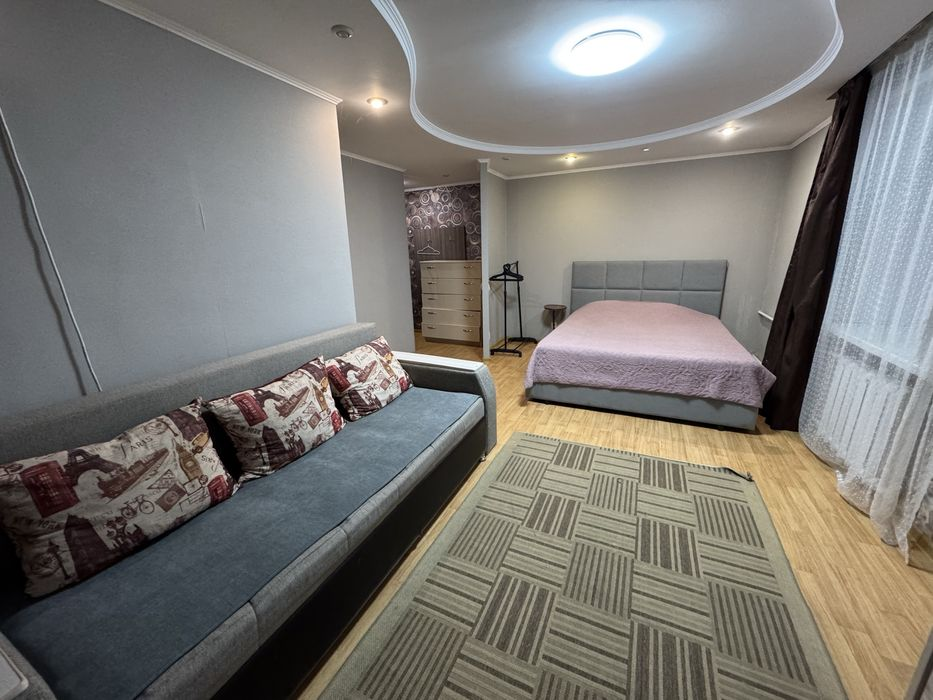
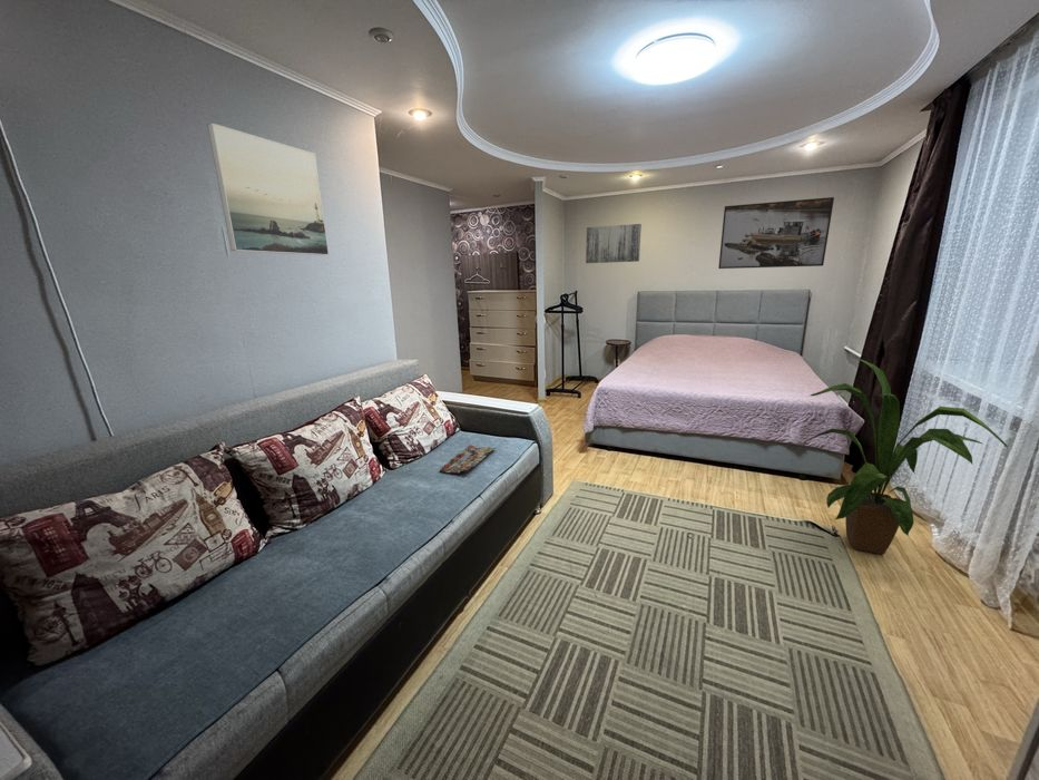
+ magazine (468, 457)
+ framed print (772, 235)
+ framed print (276, 198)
+ house plant (886, 468)
+ wall art (612, 244)
